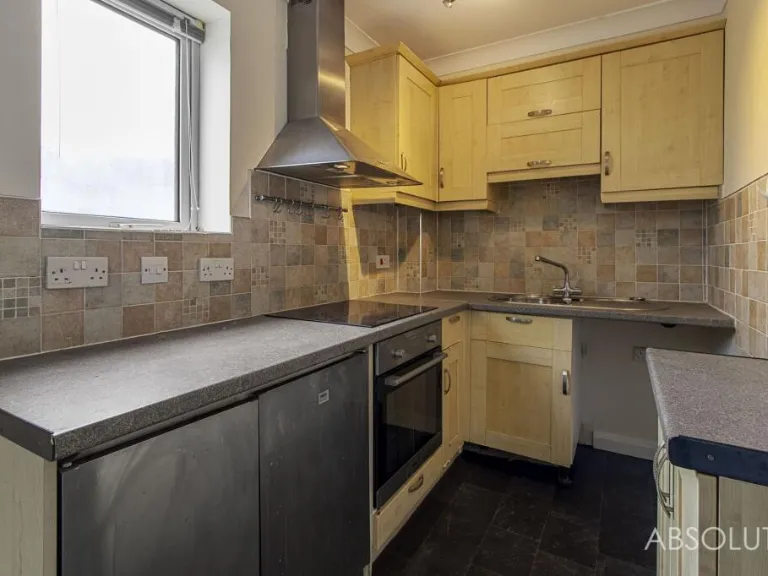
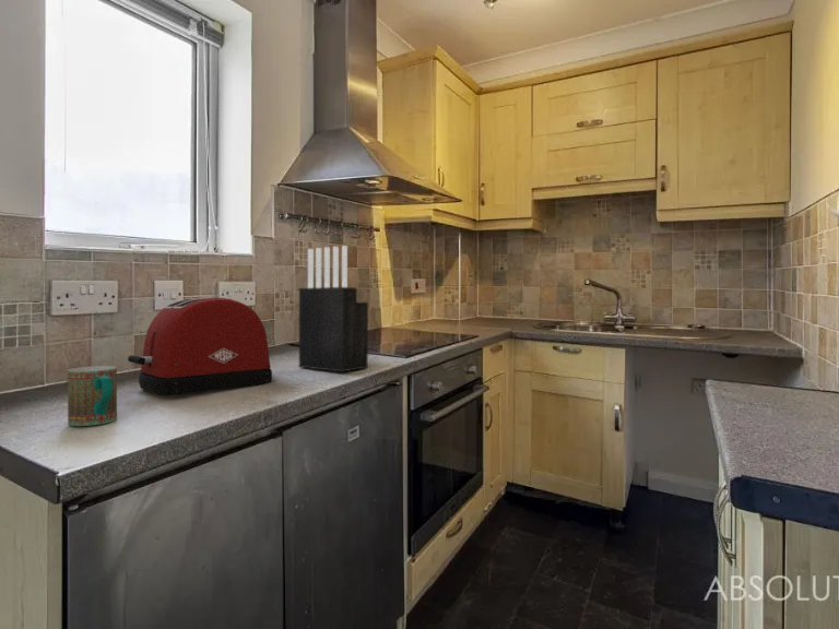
+ knife block (335, 308)
+ mug (96, 395)
+ toaster (208, 341)
